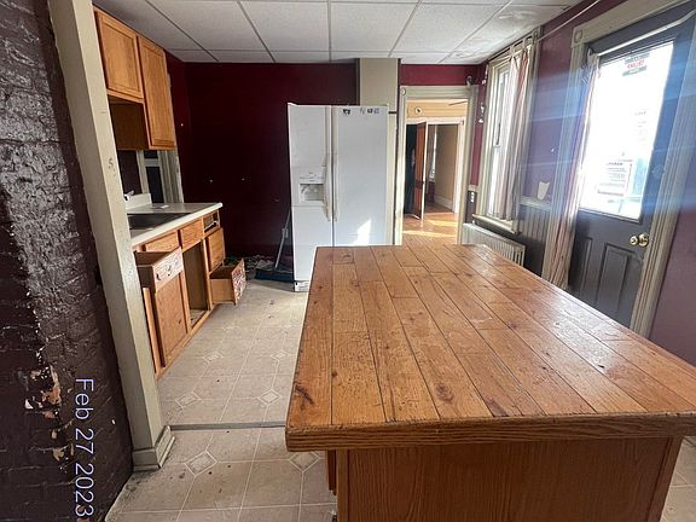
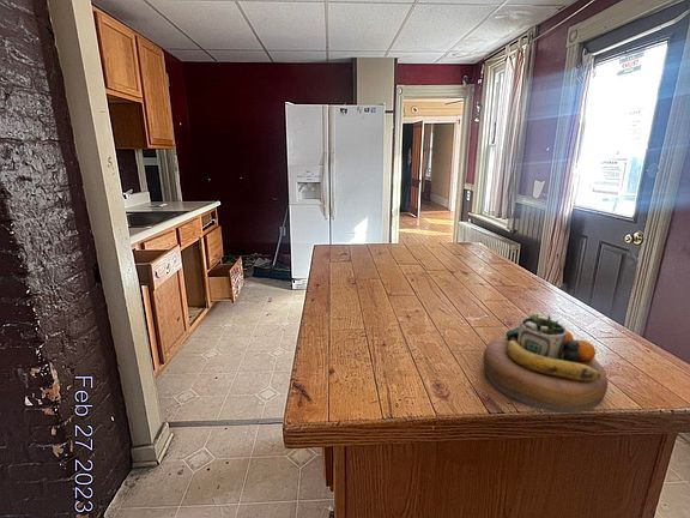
+ decorative bowl (544, 349)
